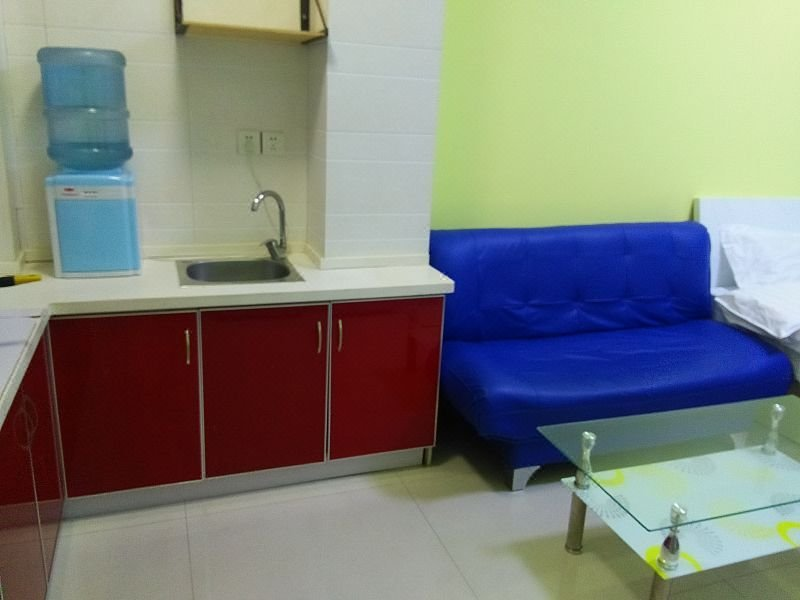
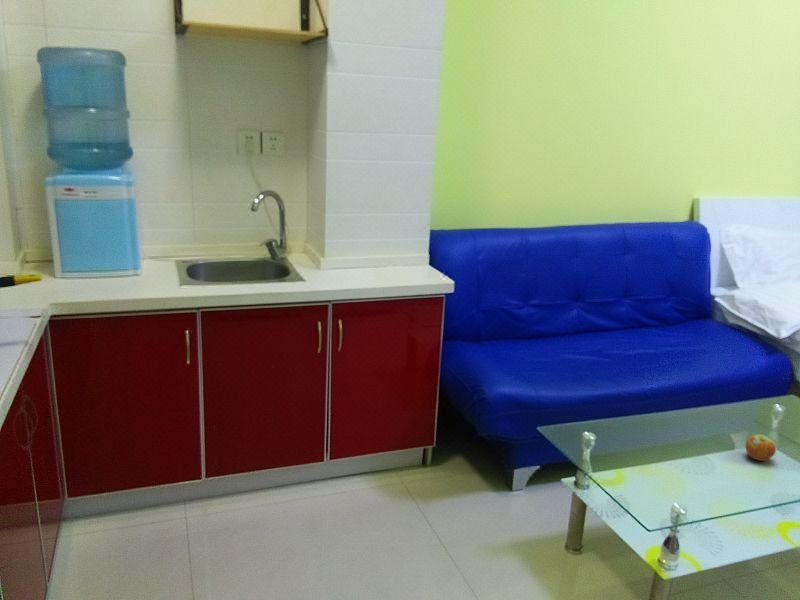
+ apple (759, 447)
